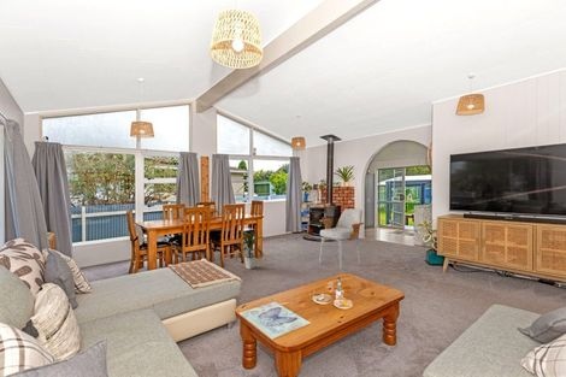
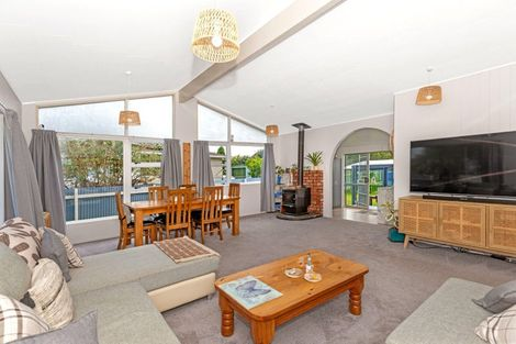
- indoor plant (248, 247)
- armchair (342, 236)
